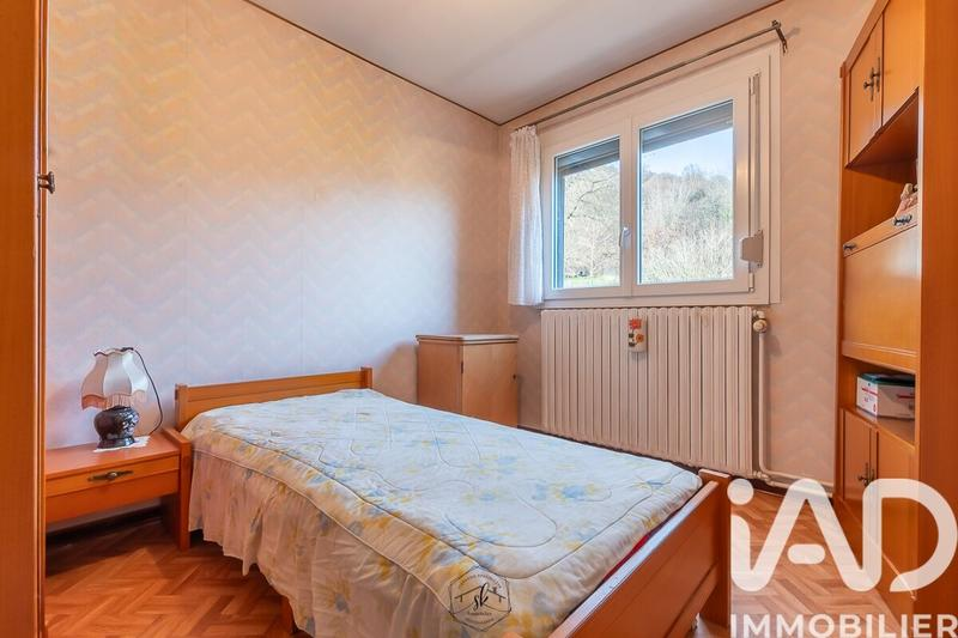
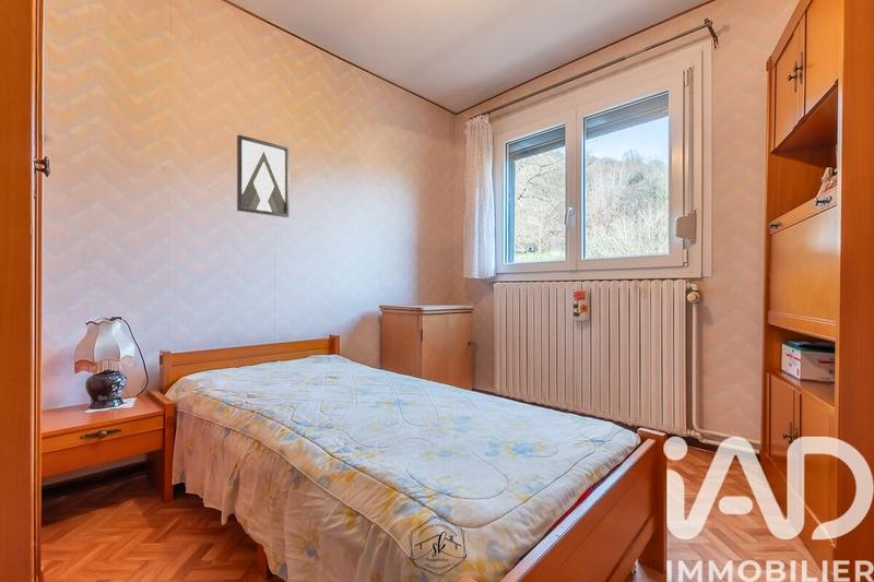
+ wall art (263, 178)
